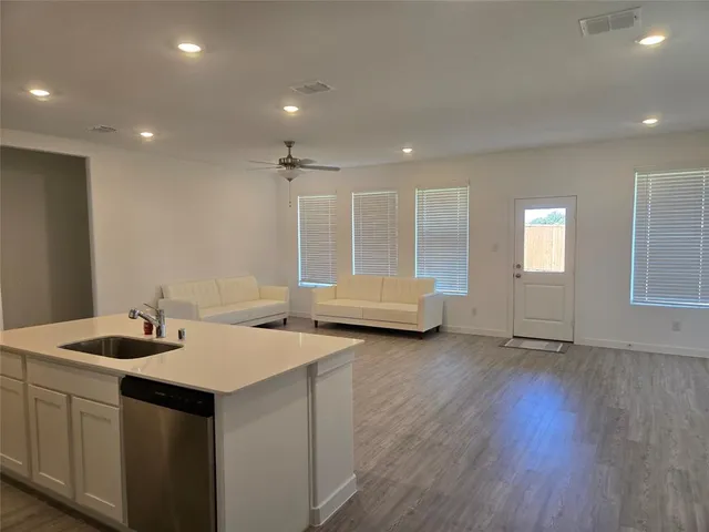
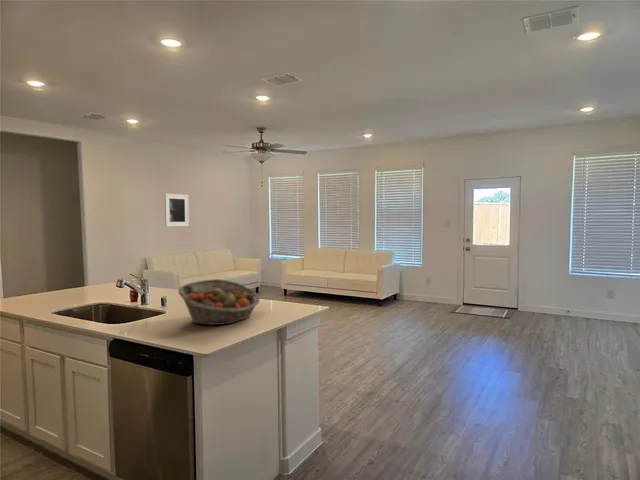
+ fruit basket (220, 300)
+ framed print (177, 210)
